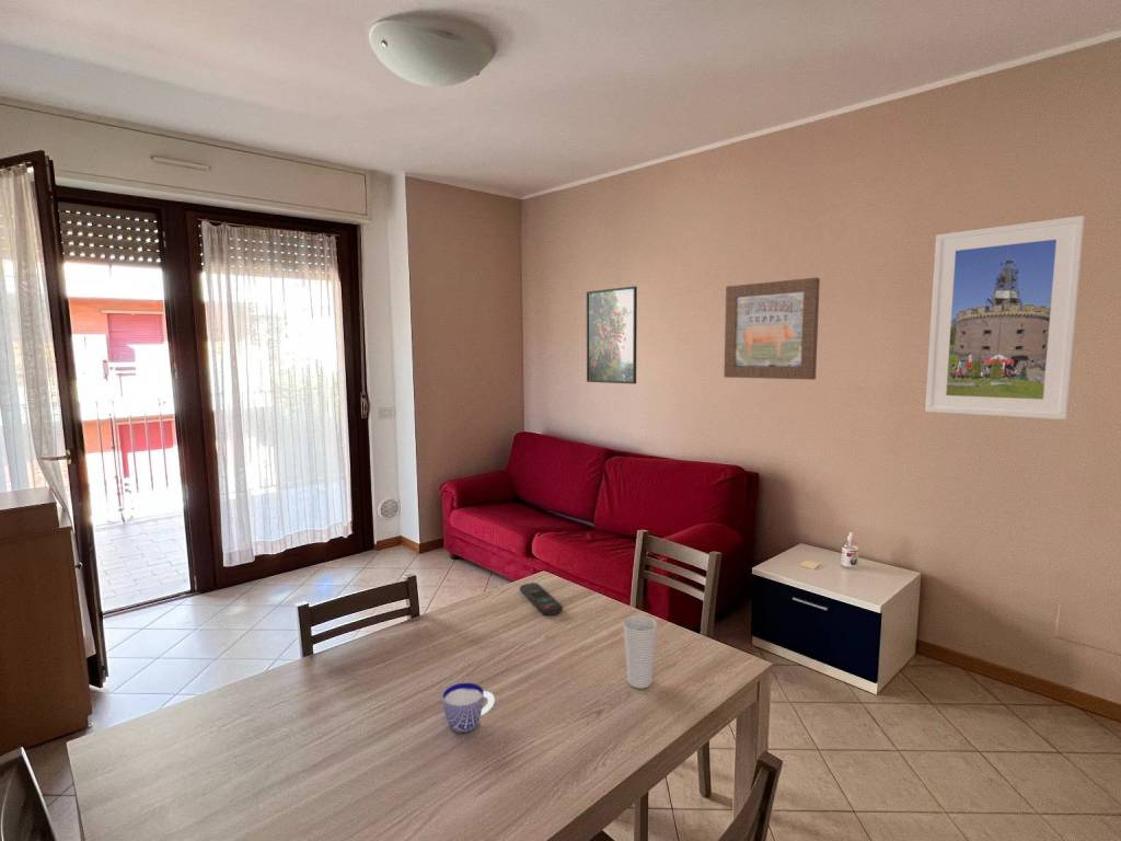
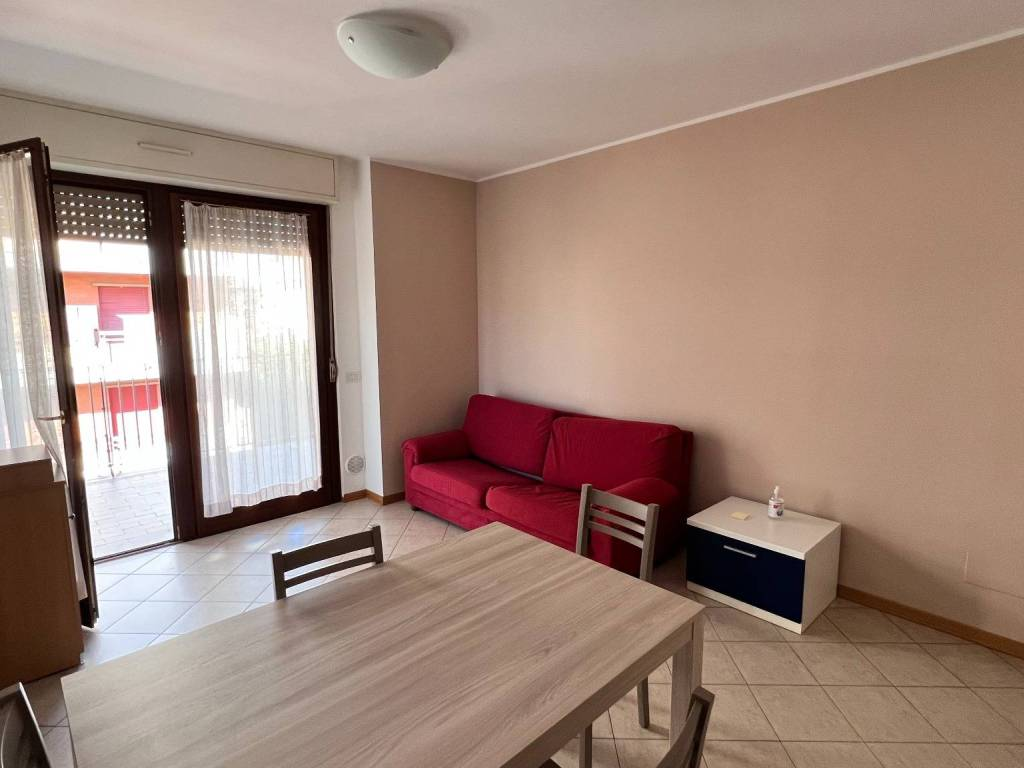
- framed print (610, 336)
- cup (470, 706)
- remote control (540, 597)
- cup (639, 652)
- wall art (768, 331)
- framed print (997, 322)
